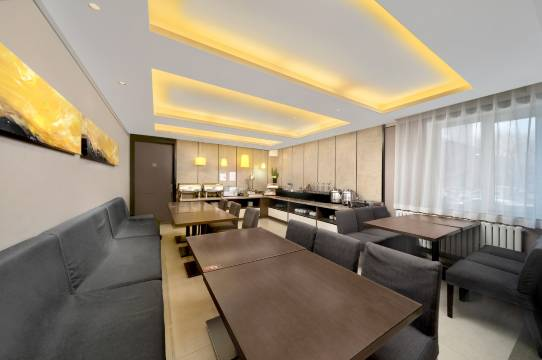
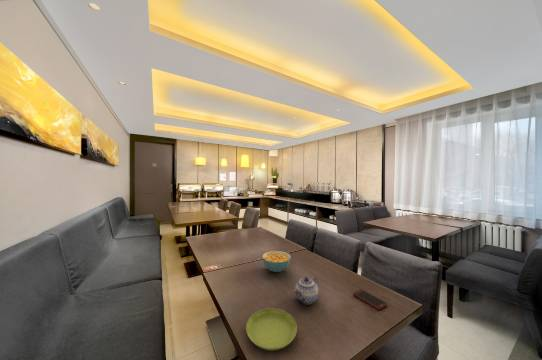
+ cell phone (369, 298)
+ cereal bowl (276, 263)
+ saucer (271, 329)
+ teapot (306, 288)
